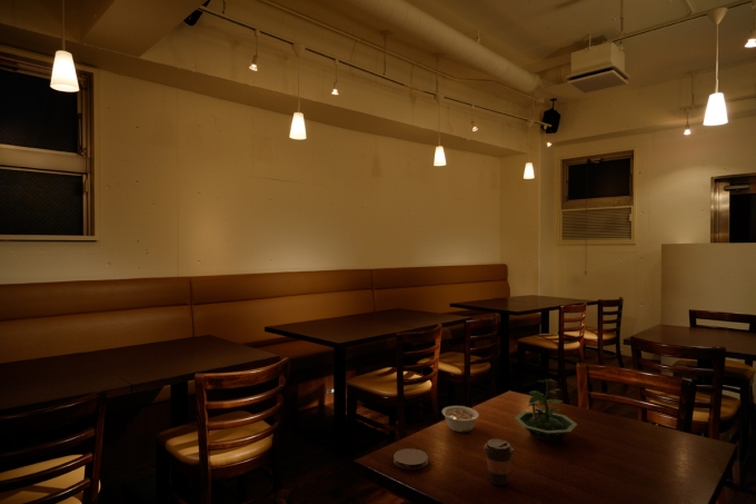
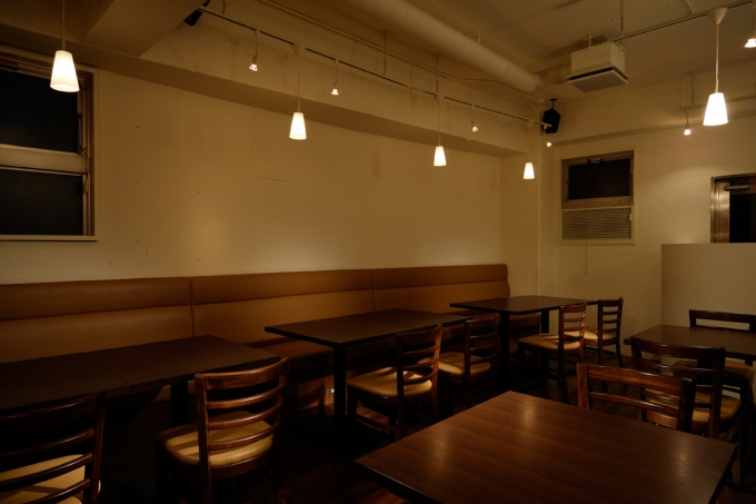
- coffee cup (498, 462)
- terrarium (547, 389)
- legume (460, 418)
- coaster (410, 458)
